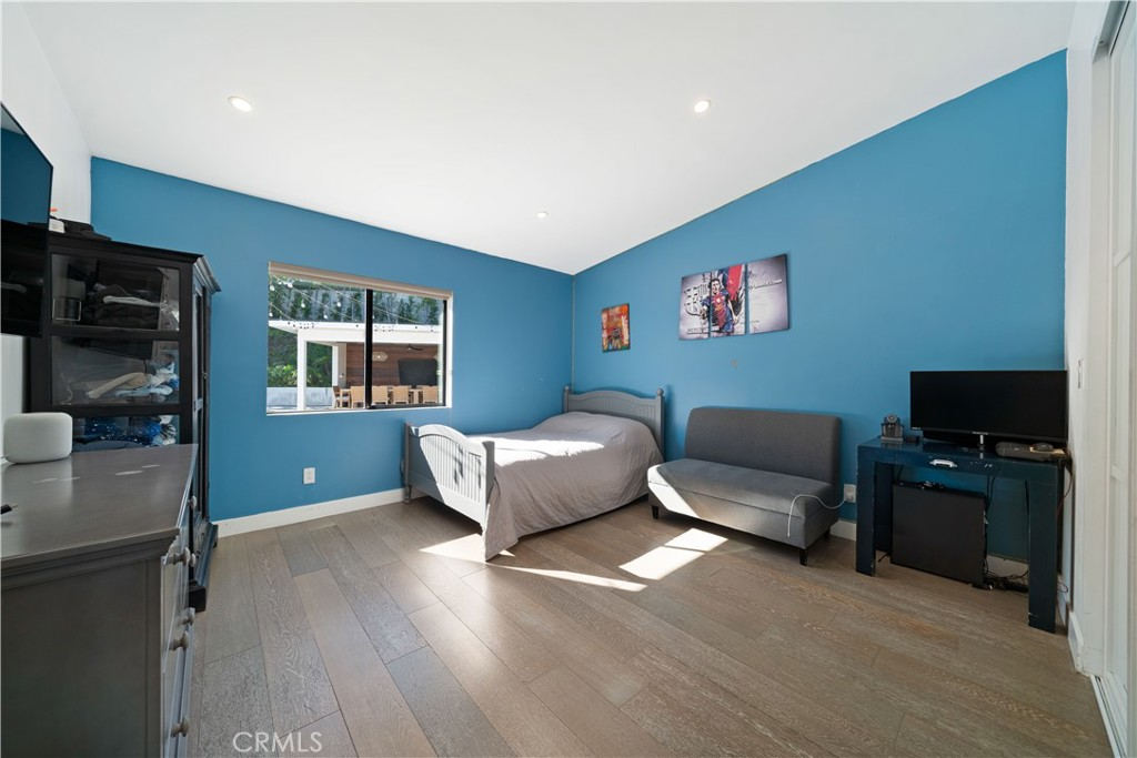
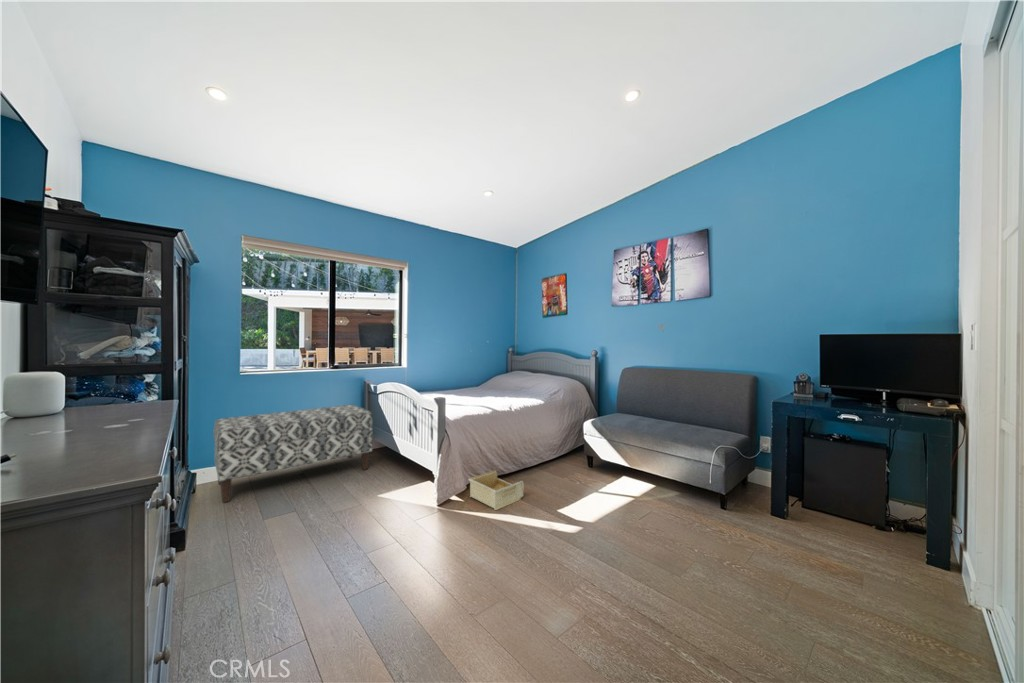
+ bench (297, 445)
+ storage bin (496, 488)
